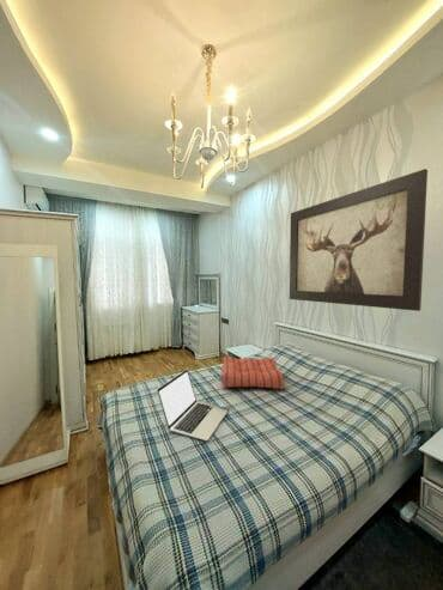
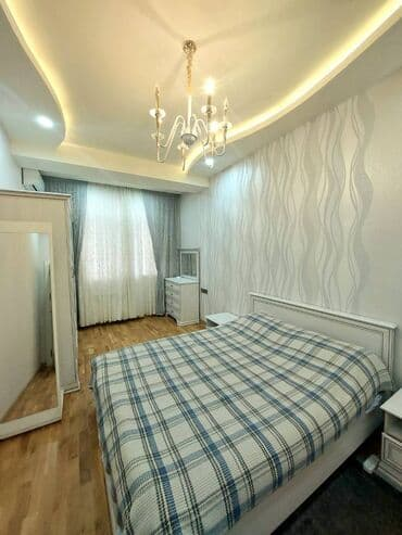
- laptop (195, 400)
- wall art (340, 250)
- seat cushion (250, 371)
